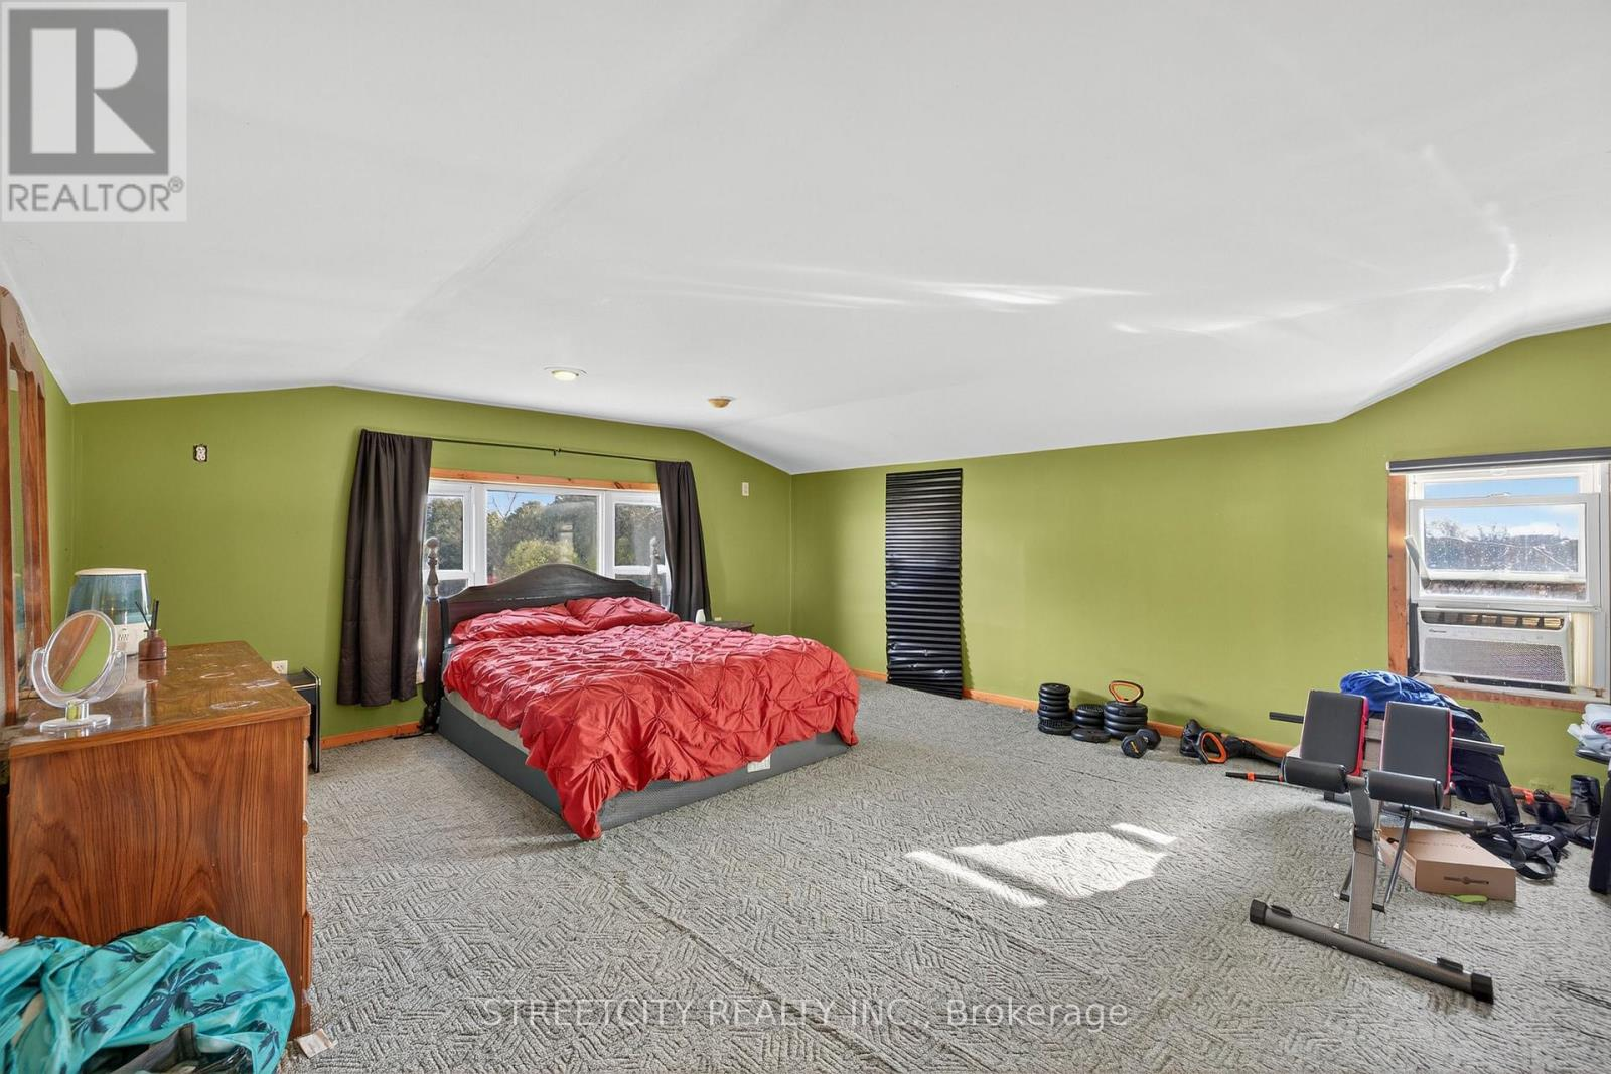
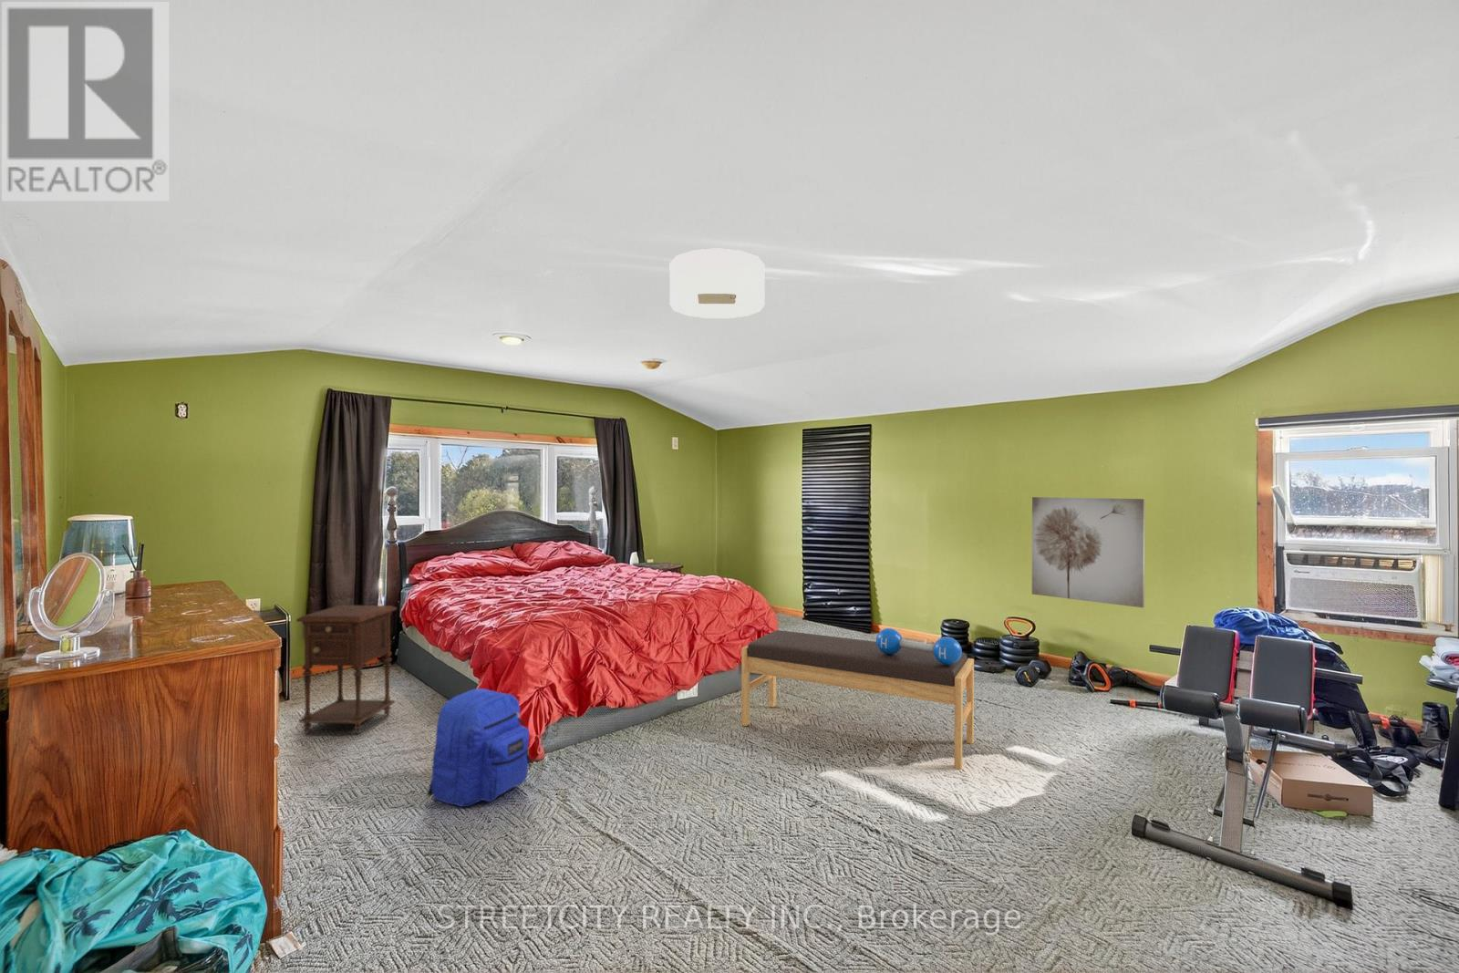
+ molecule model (917, 646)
+ ceiling light (716, 286)
+ backpack (486, 741)
+ nightstand (348, 665)
+ bench (854, 688)
+ wall art (1086, 549)
